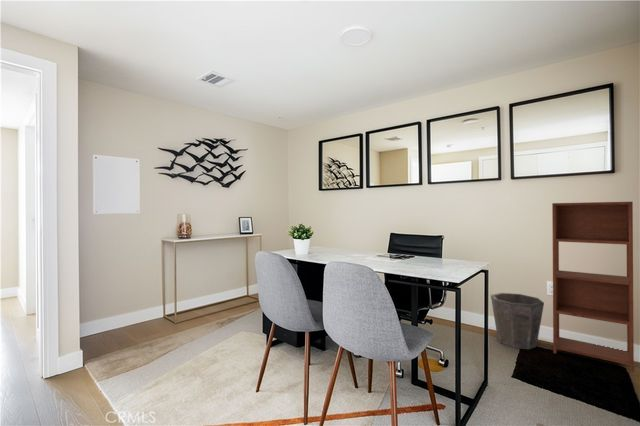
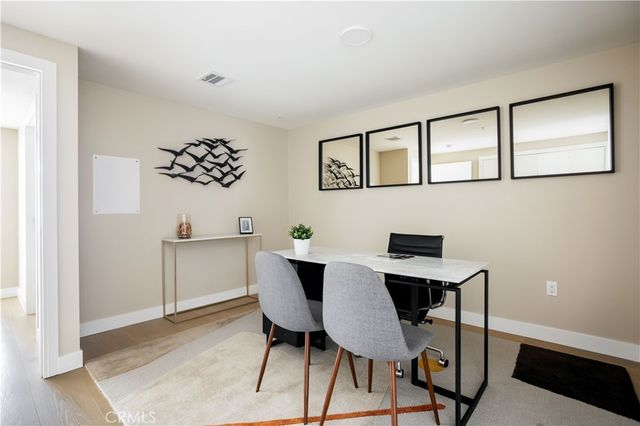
- shelving unit (590, 279)
- waste bin (516, 320)
